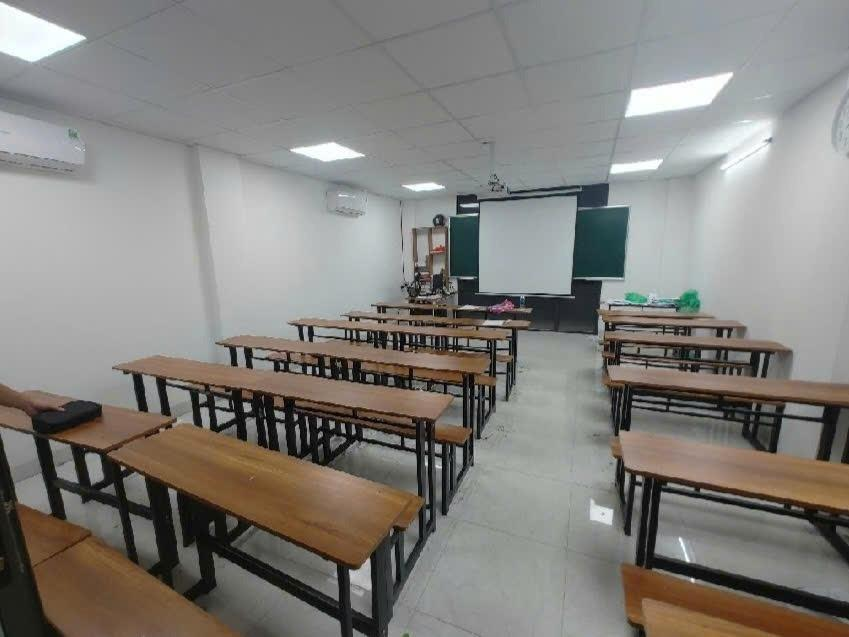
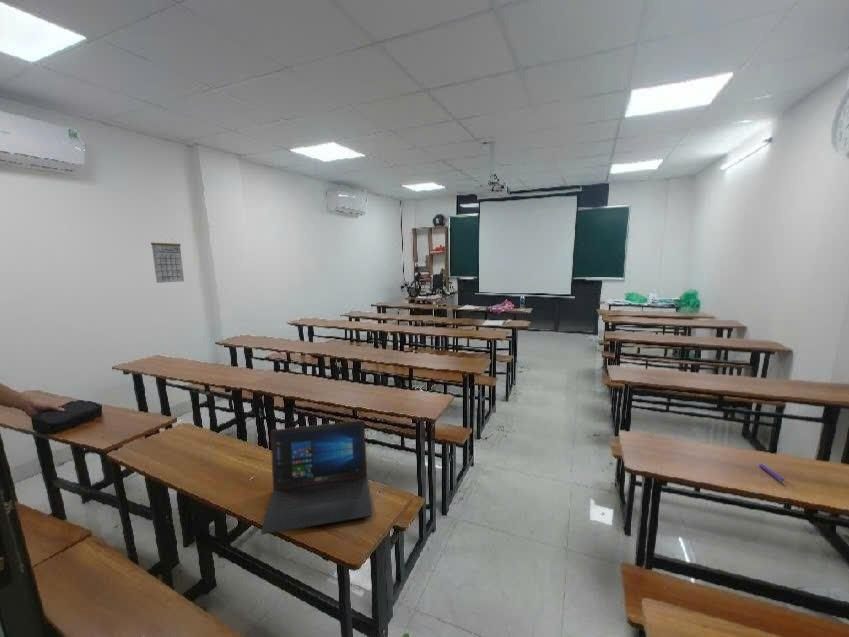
+ calendar (167, 258)
+ pen (770, 471)
+ laptop (318, 471)
